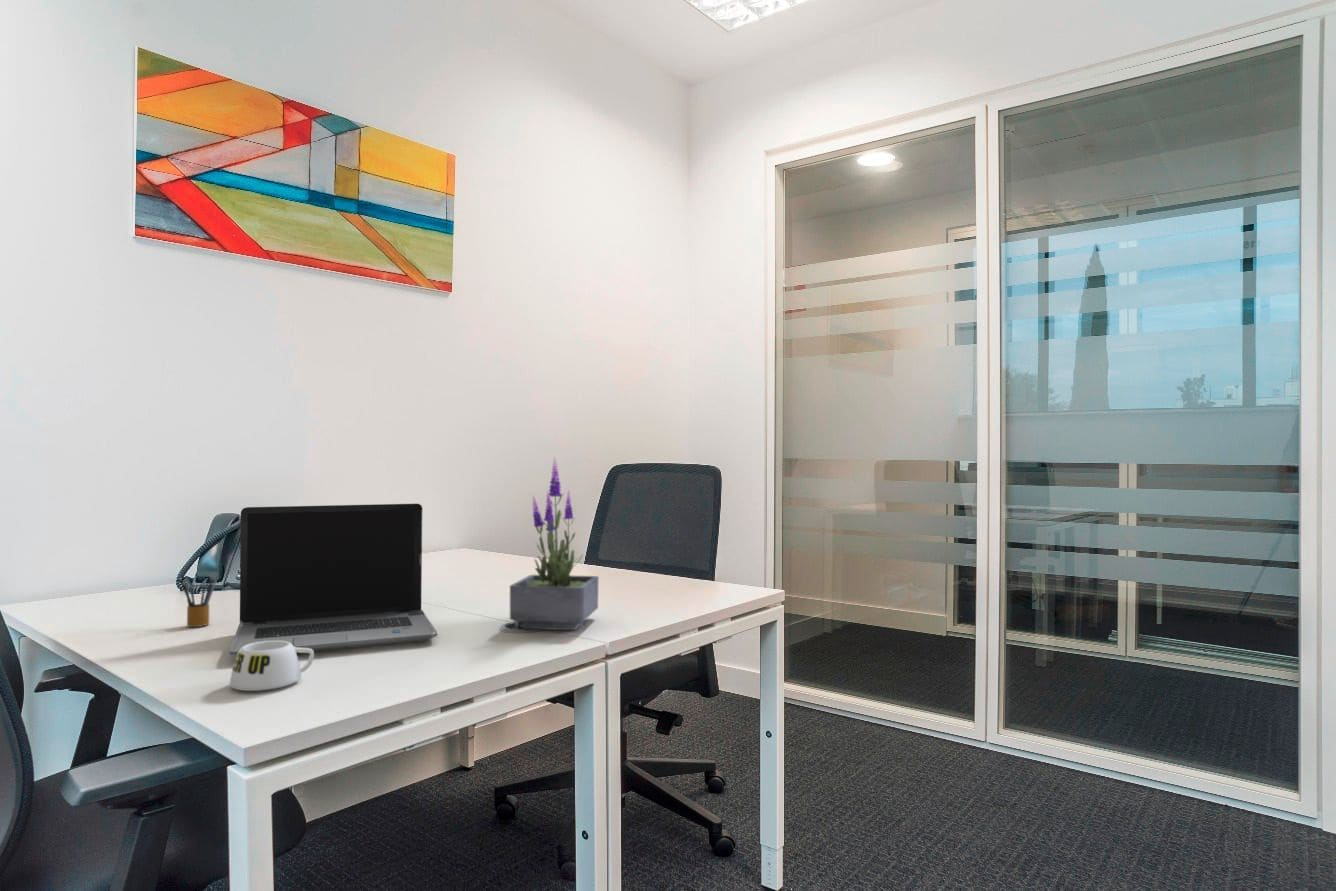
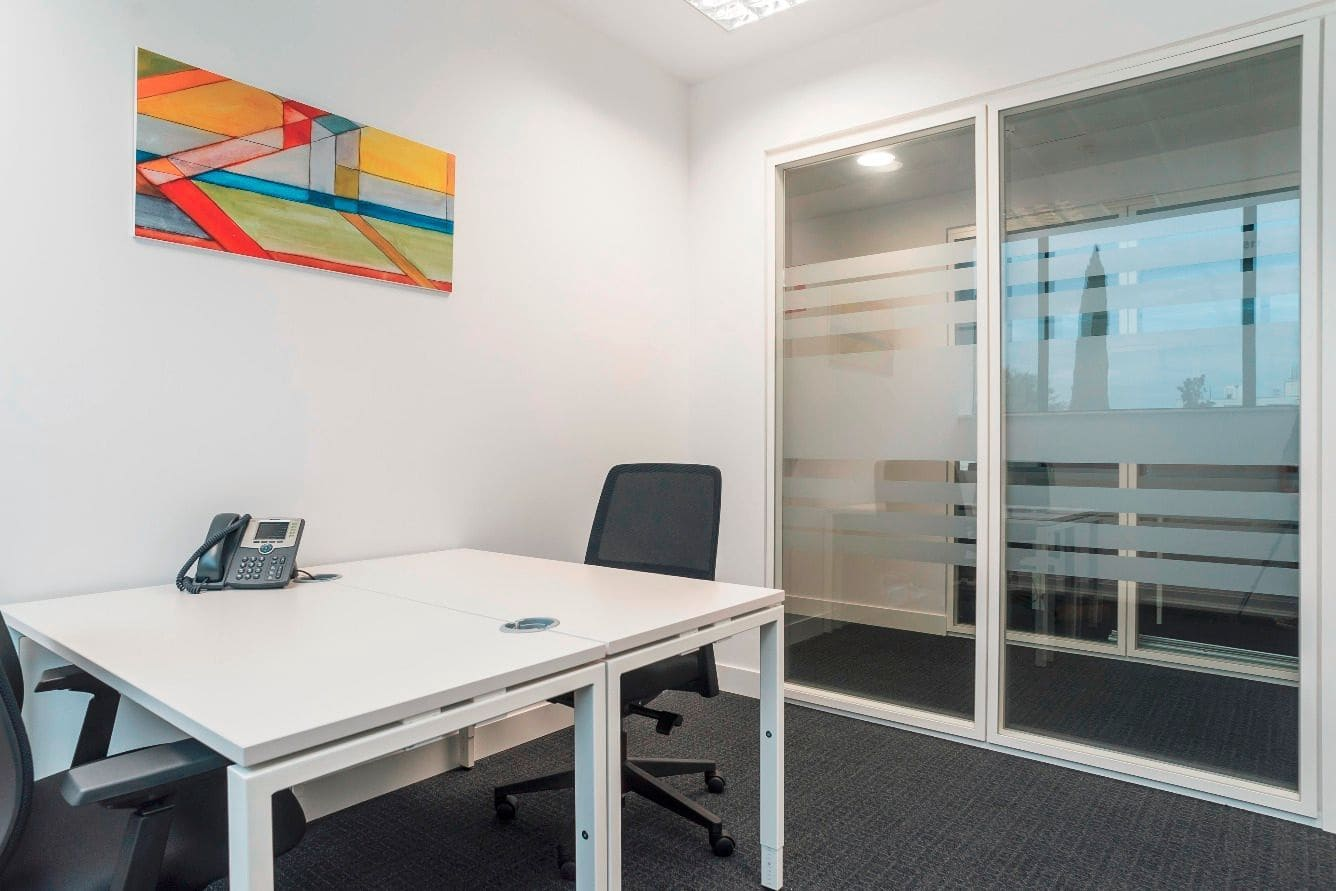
- mug (272, 663)
- pencil box (194, 601)
- laptop computer (337, 573)
- potted plant (556, 540)
